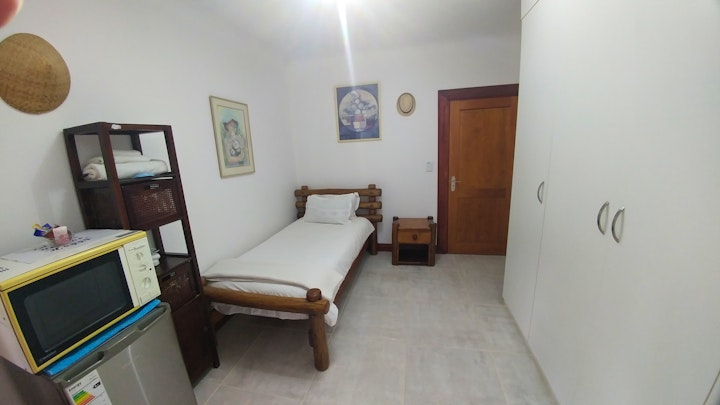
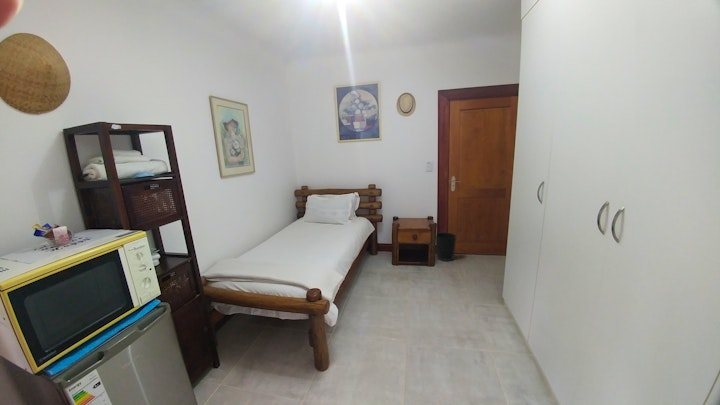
+ wastebasket (445, 246)
